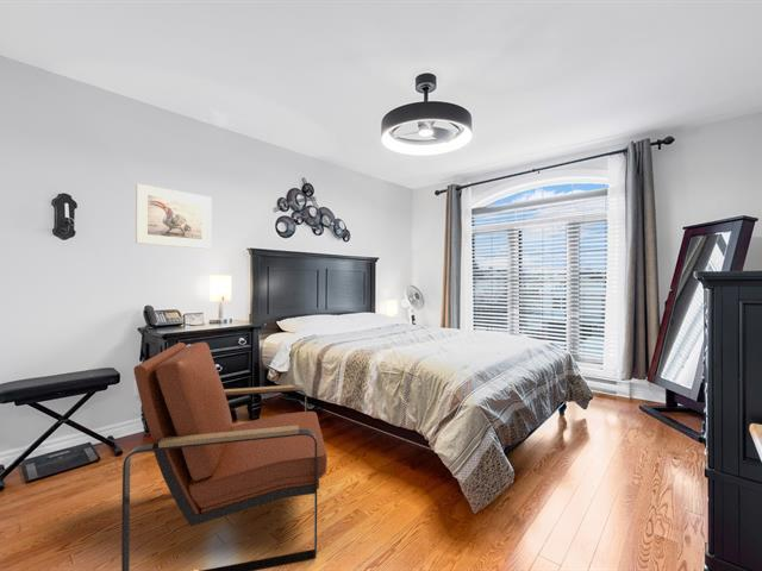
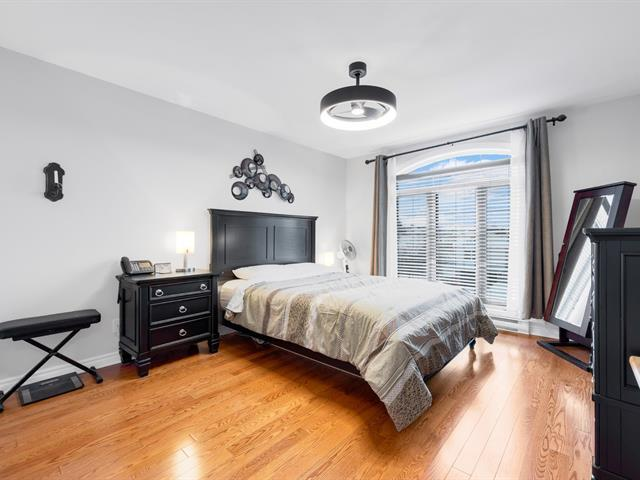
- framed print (175, 218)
- armchair (243, 433)
